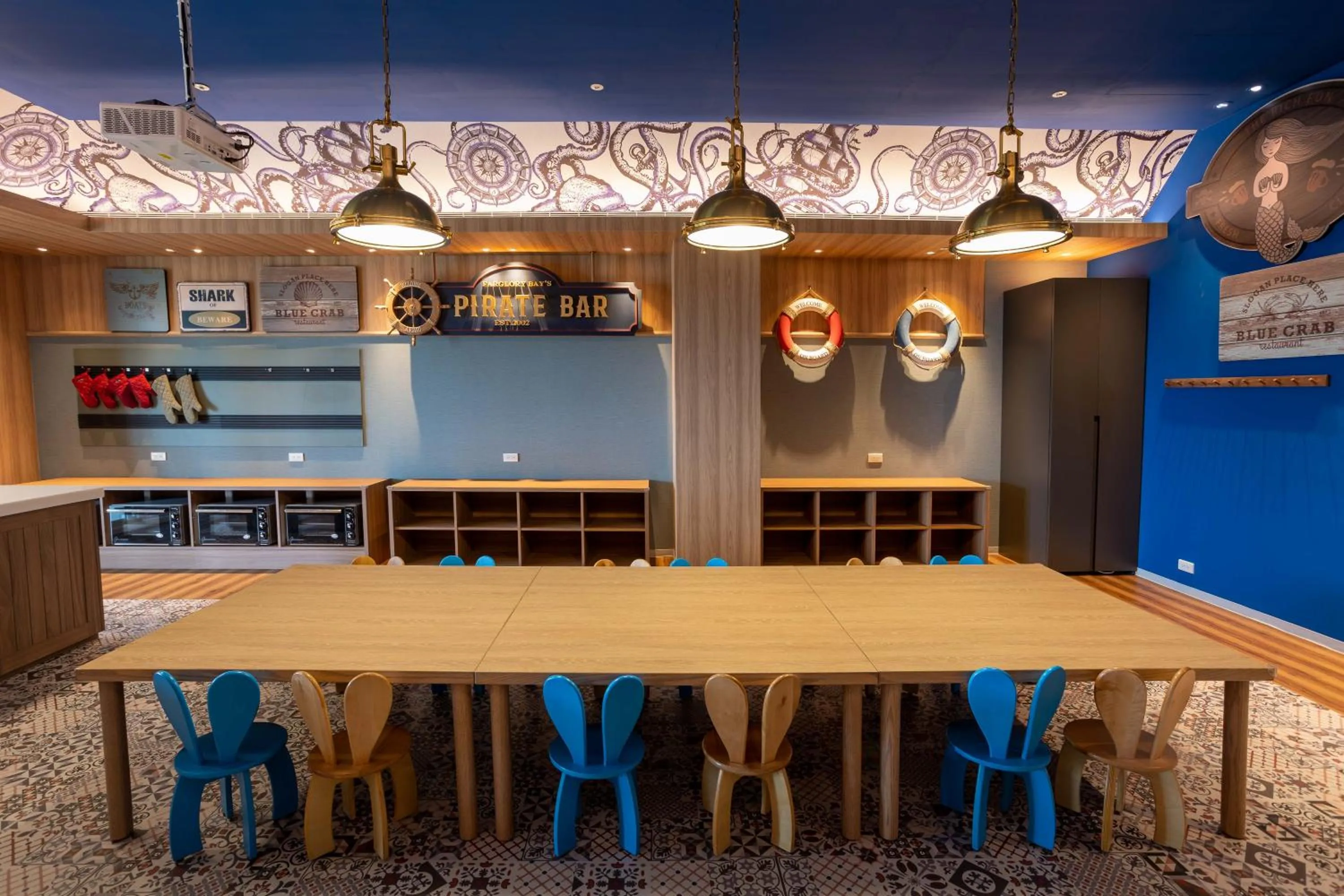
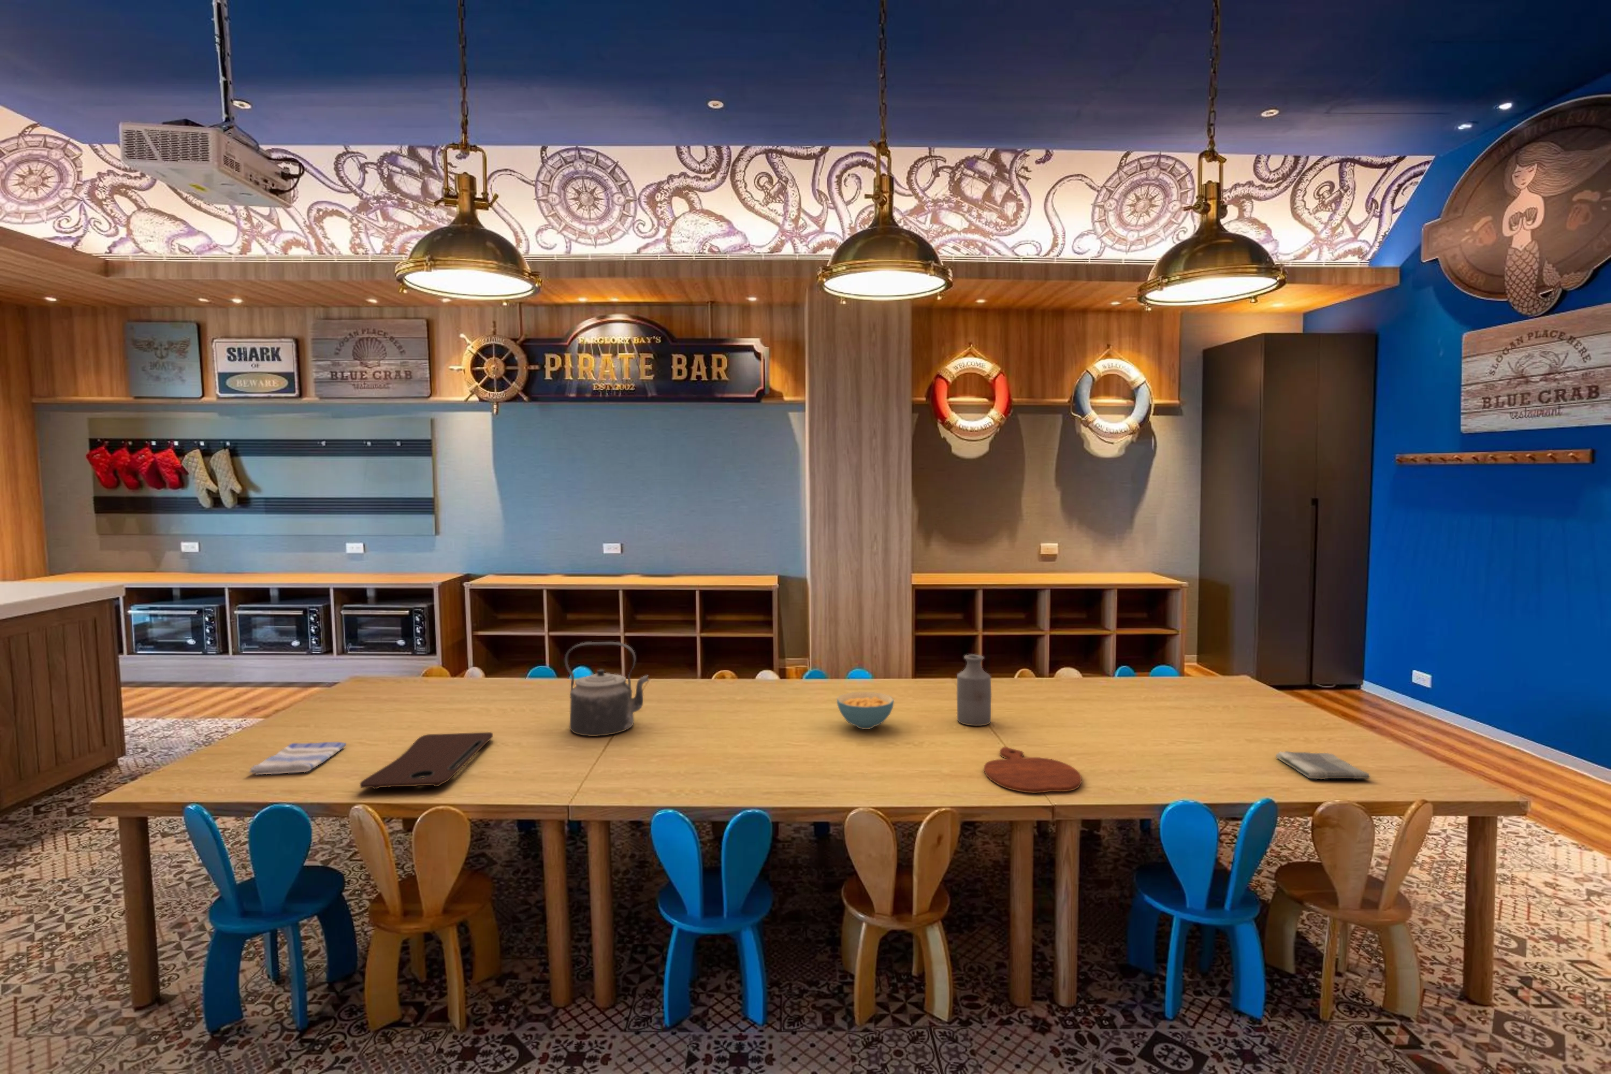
+ kettle (608, 684)
+ bottle (973, 688)
+ cereal bowl (865, 712)
+ cutting board (1026, 767)
+ dish towel (1320, 764)
+ dish towel (300, 756)
+ cutting board (433, 759)
